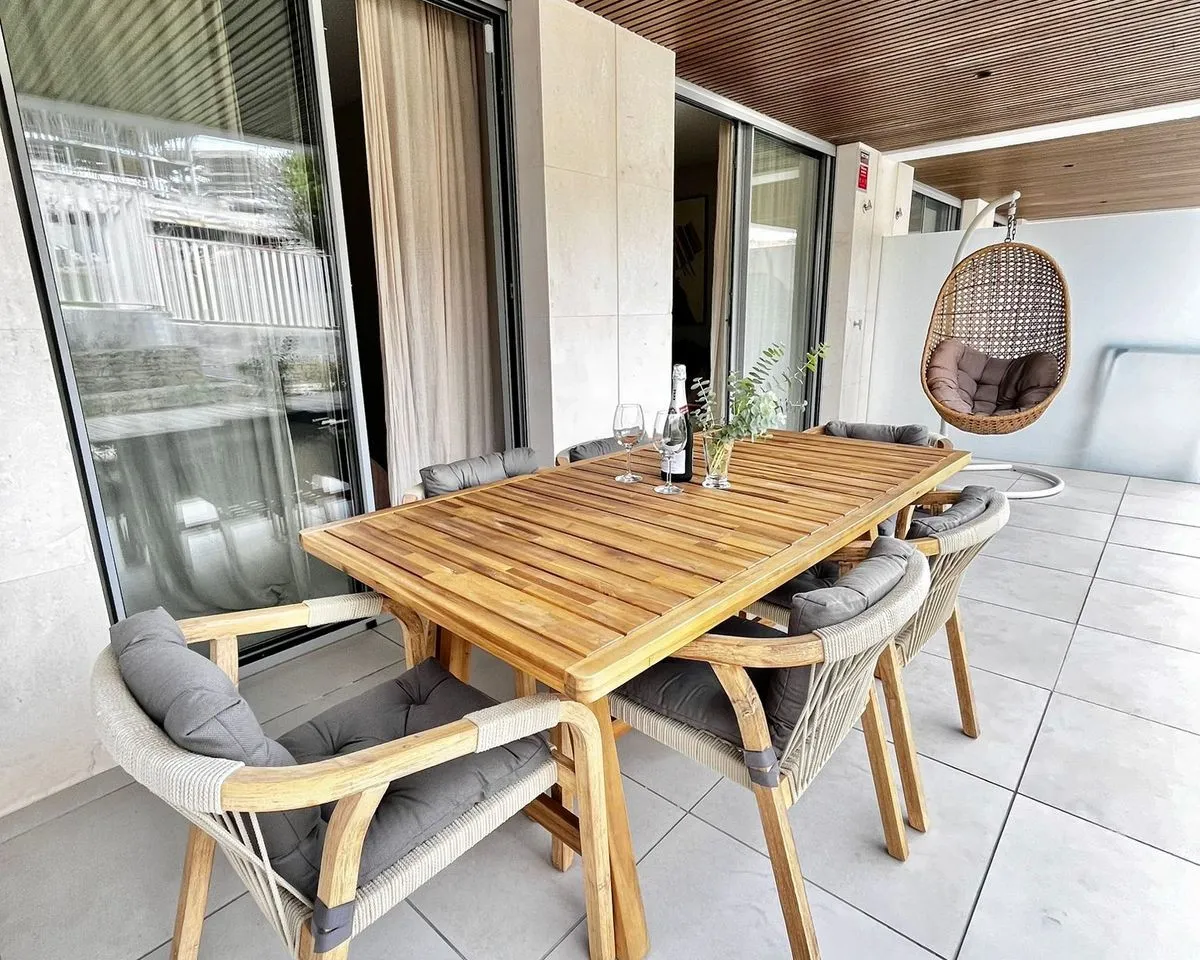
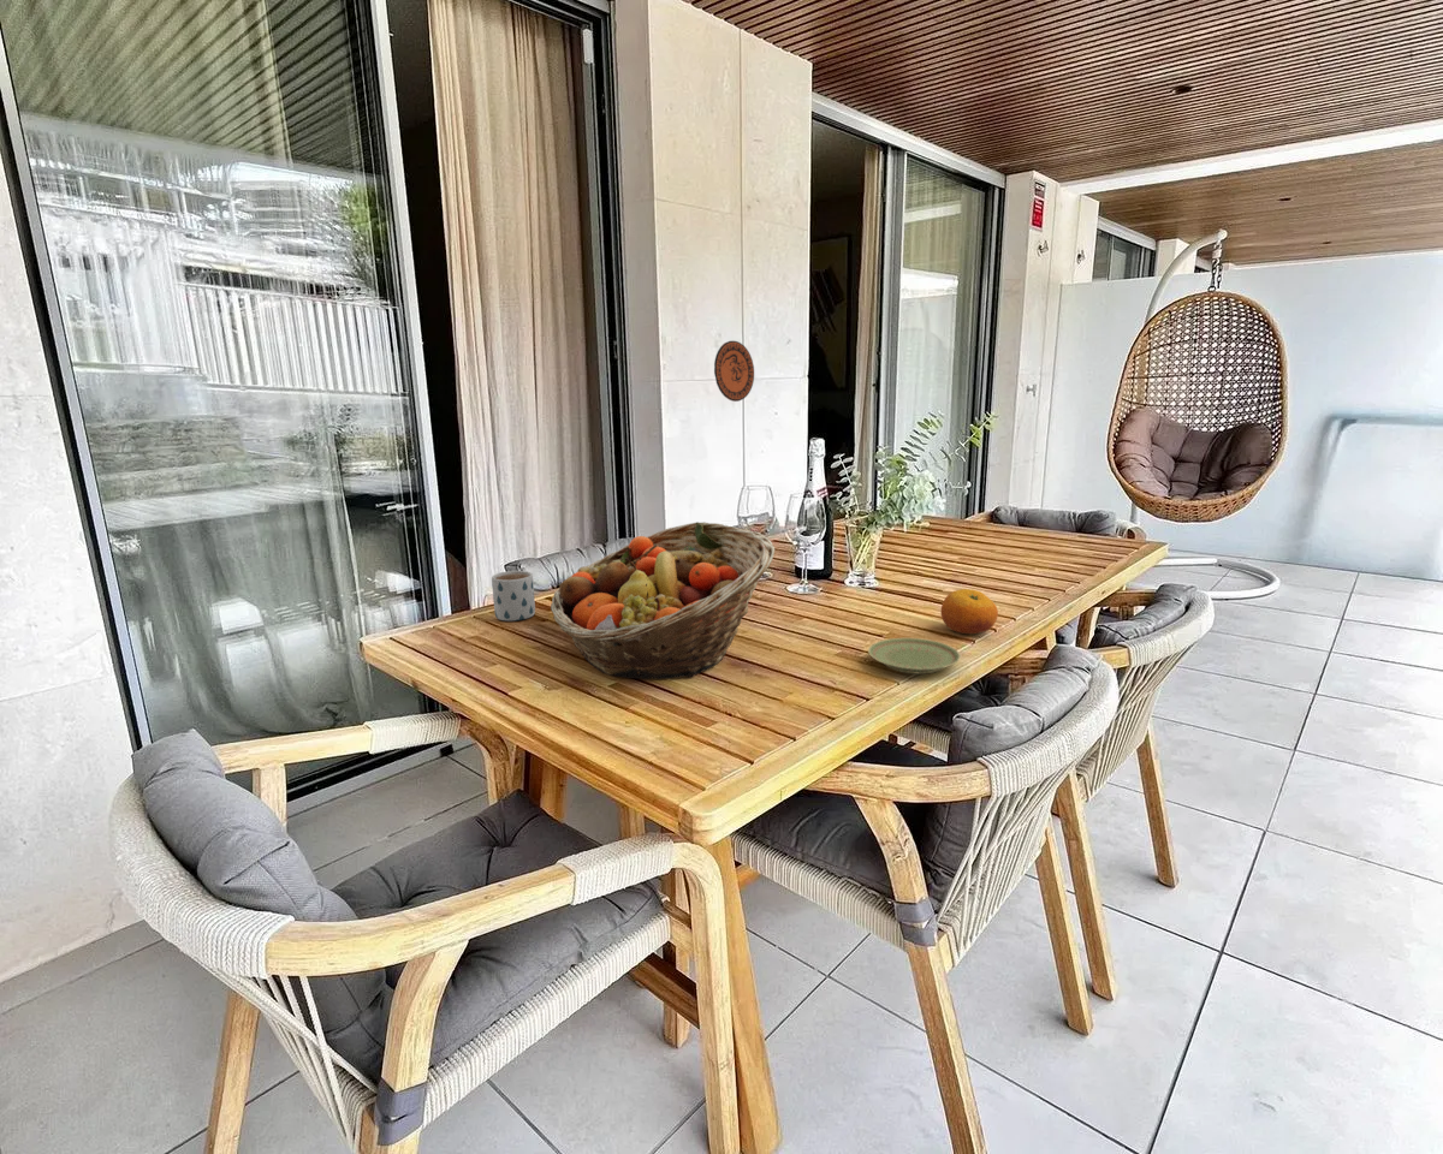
+ fruit basket (660, 593)
+ mug (511, 594)
+ fruit (968, 611)
+ plate (913, 658)
+ decorative plate (734, 370)
